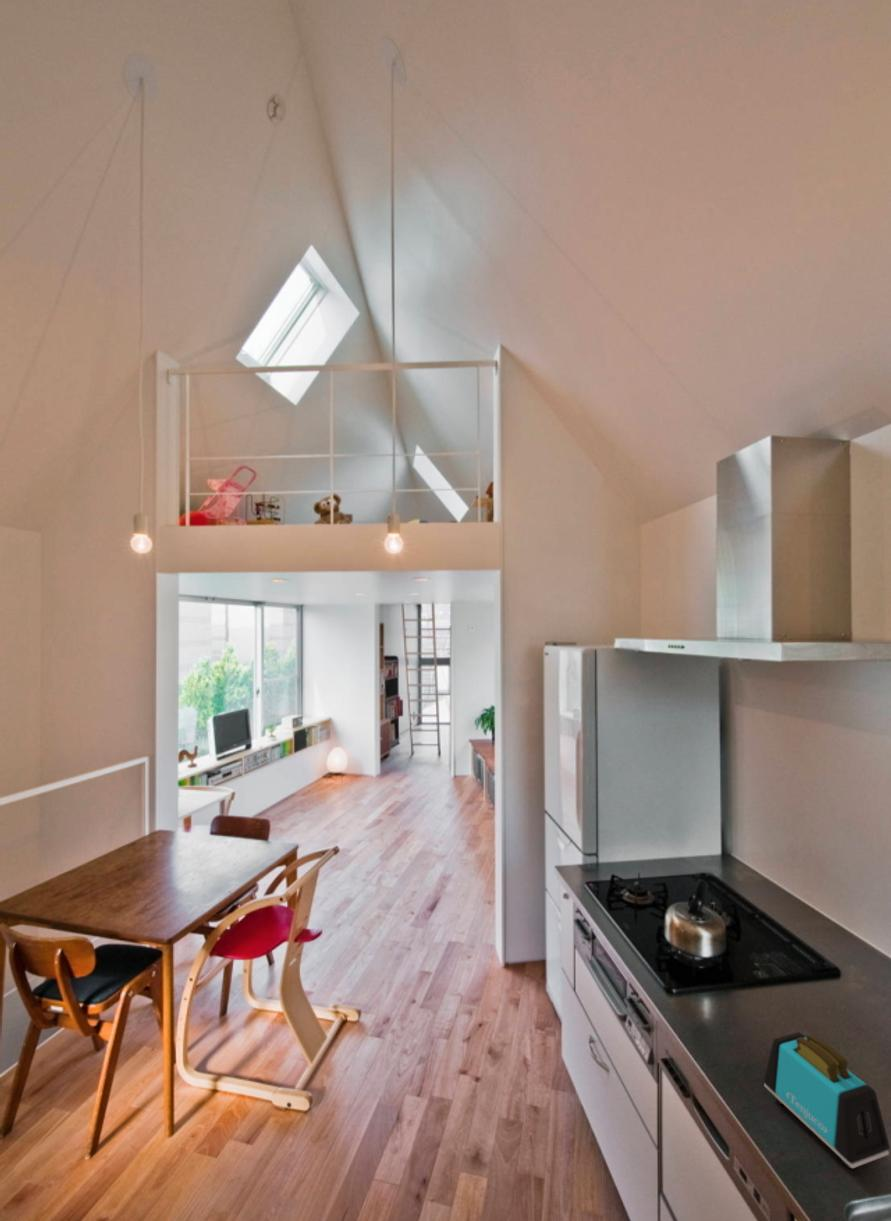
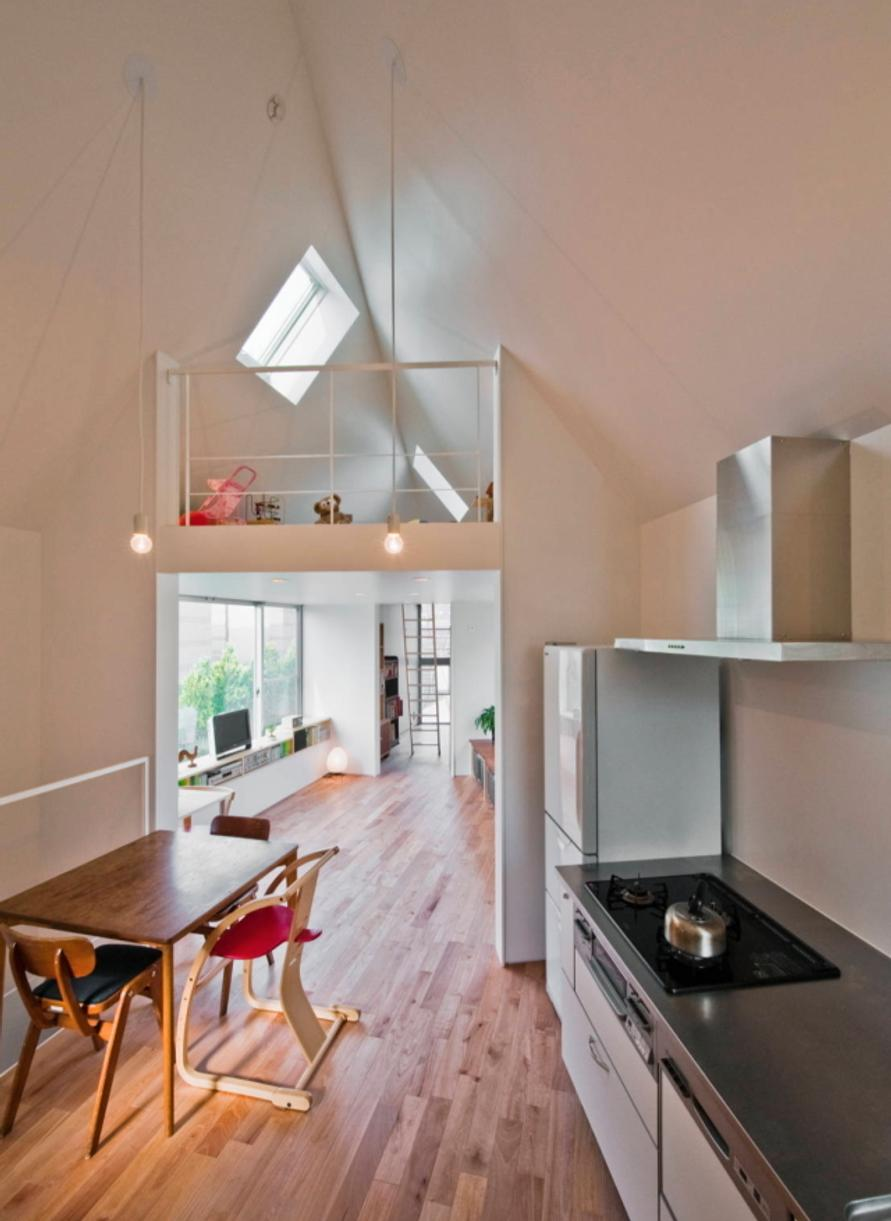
- toaster (821, 1087)
